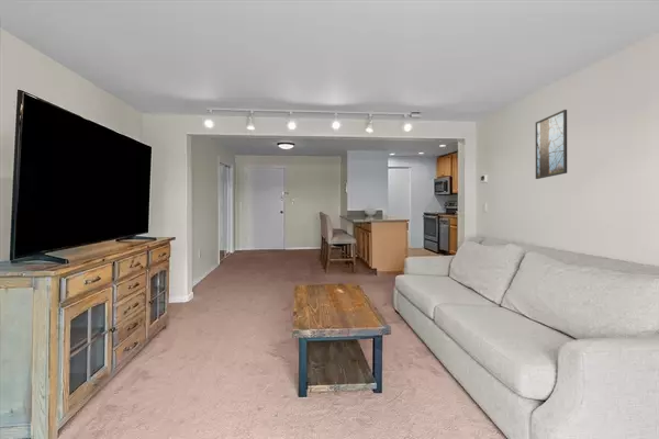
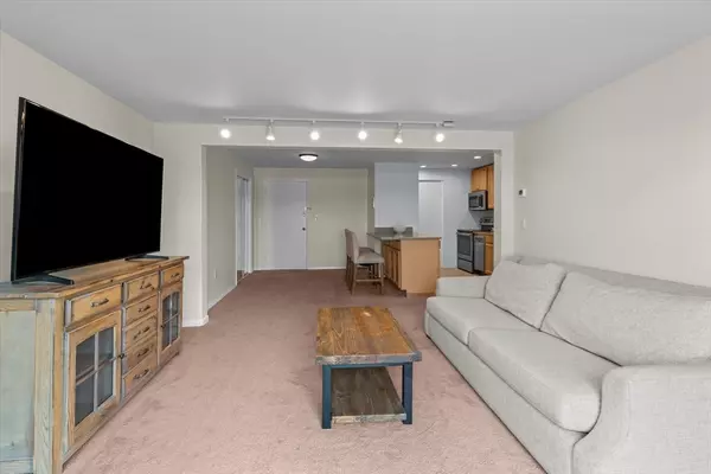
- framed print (550, 146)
